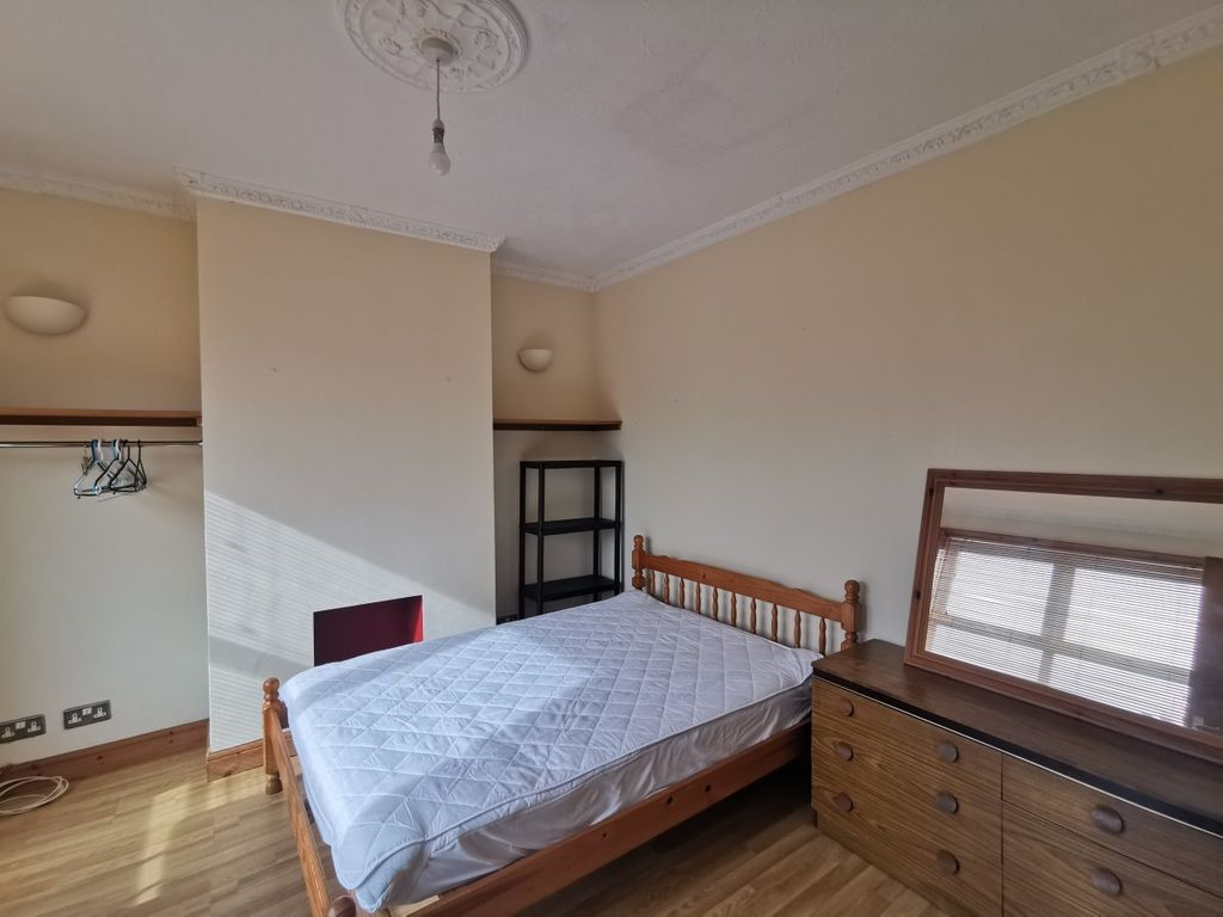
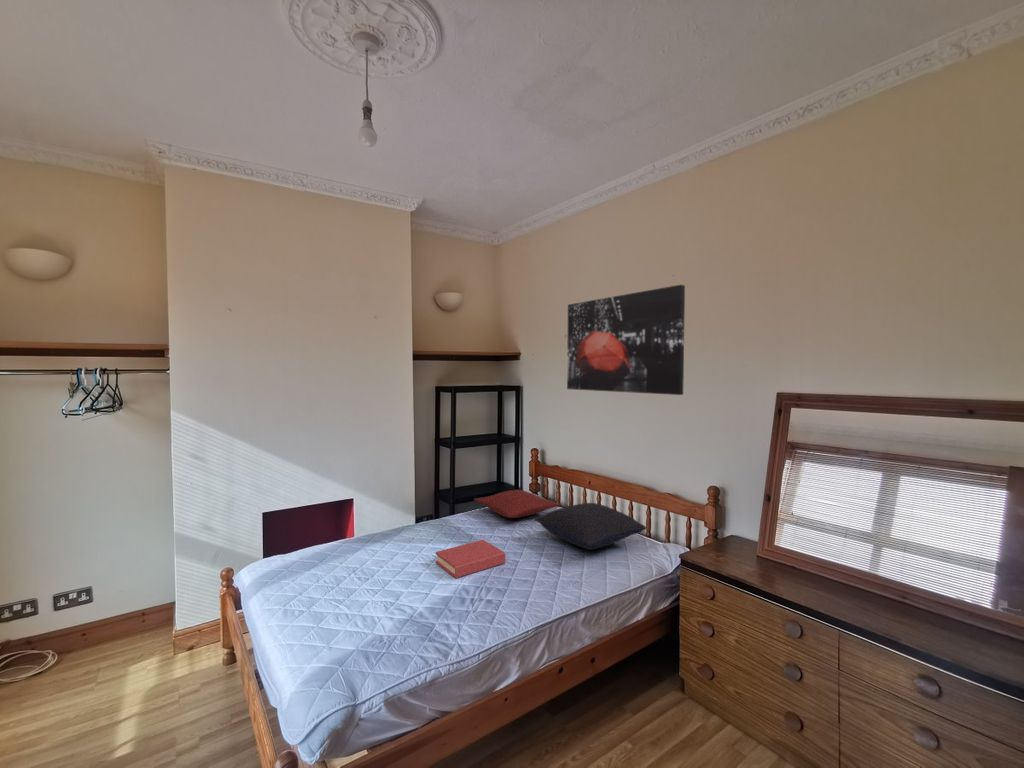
+ pillow (516, 503)
+ wall art (618, 344)
+ pillow (588, 524)
+ hardback book (470, 557)
